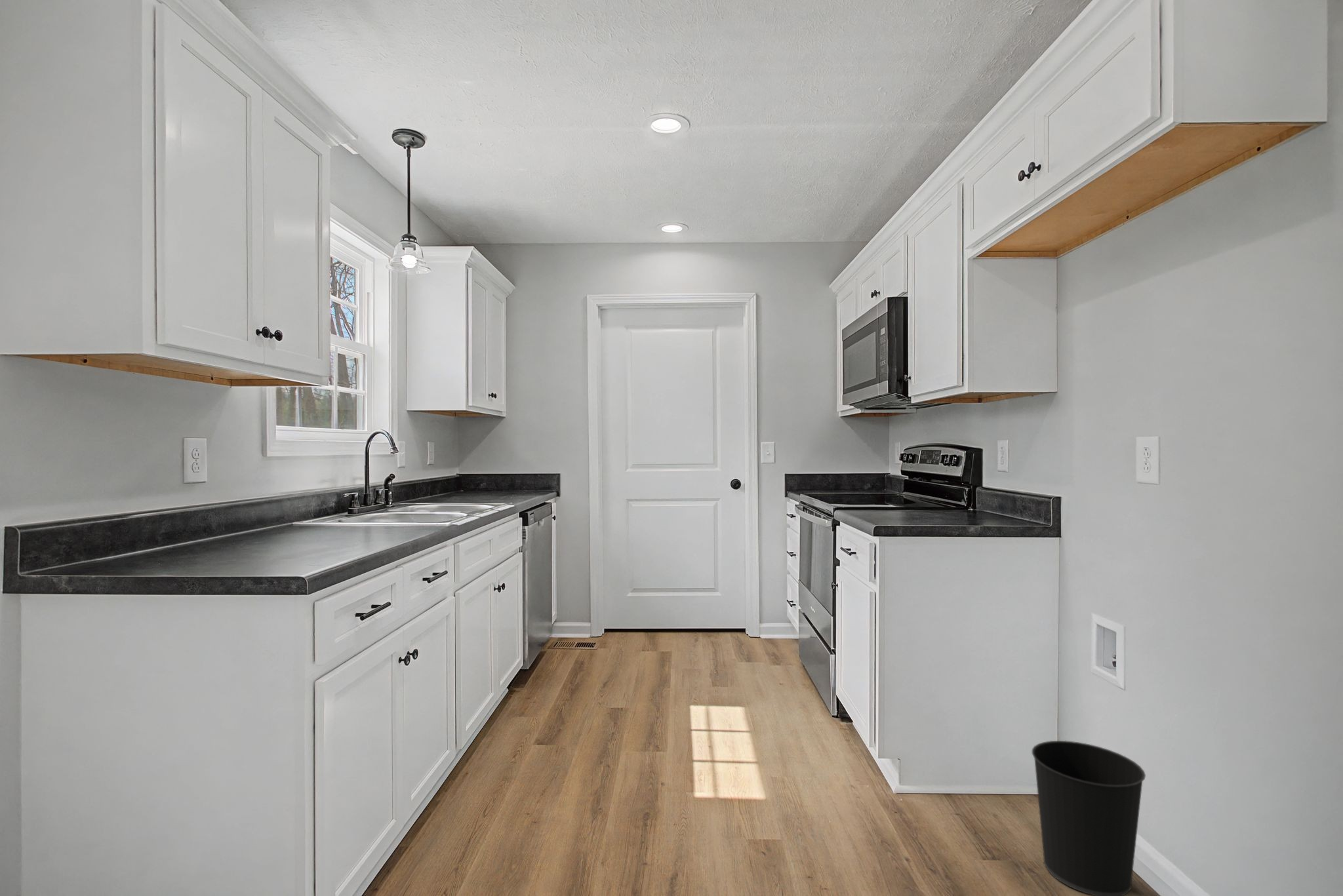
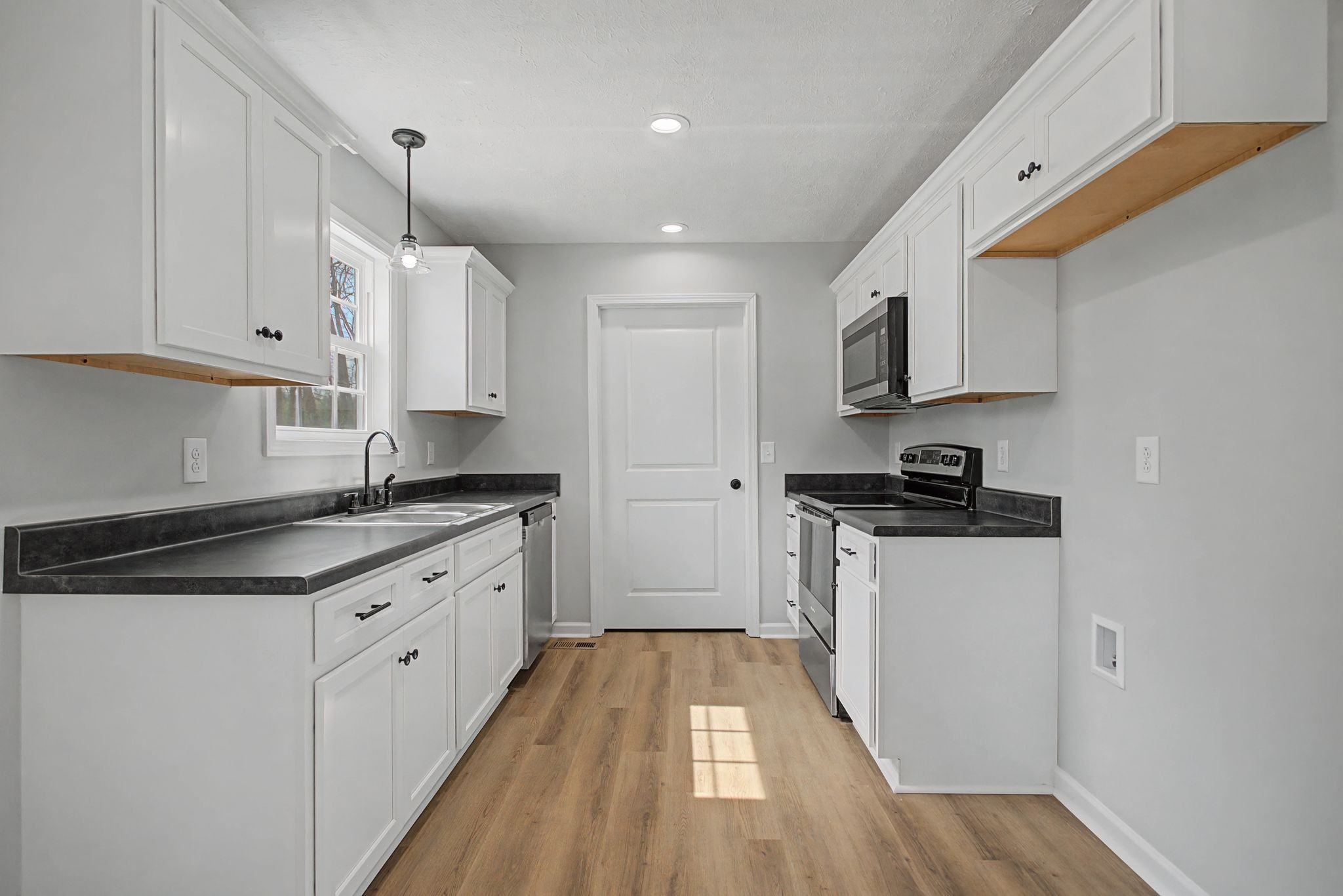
- wastebasket (1086, 817)
